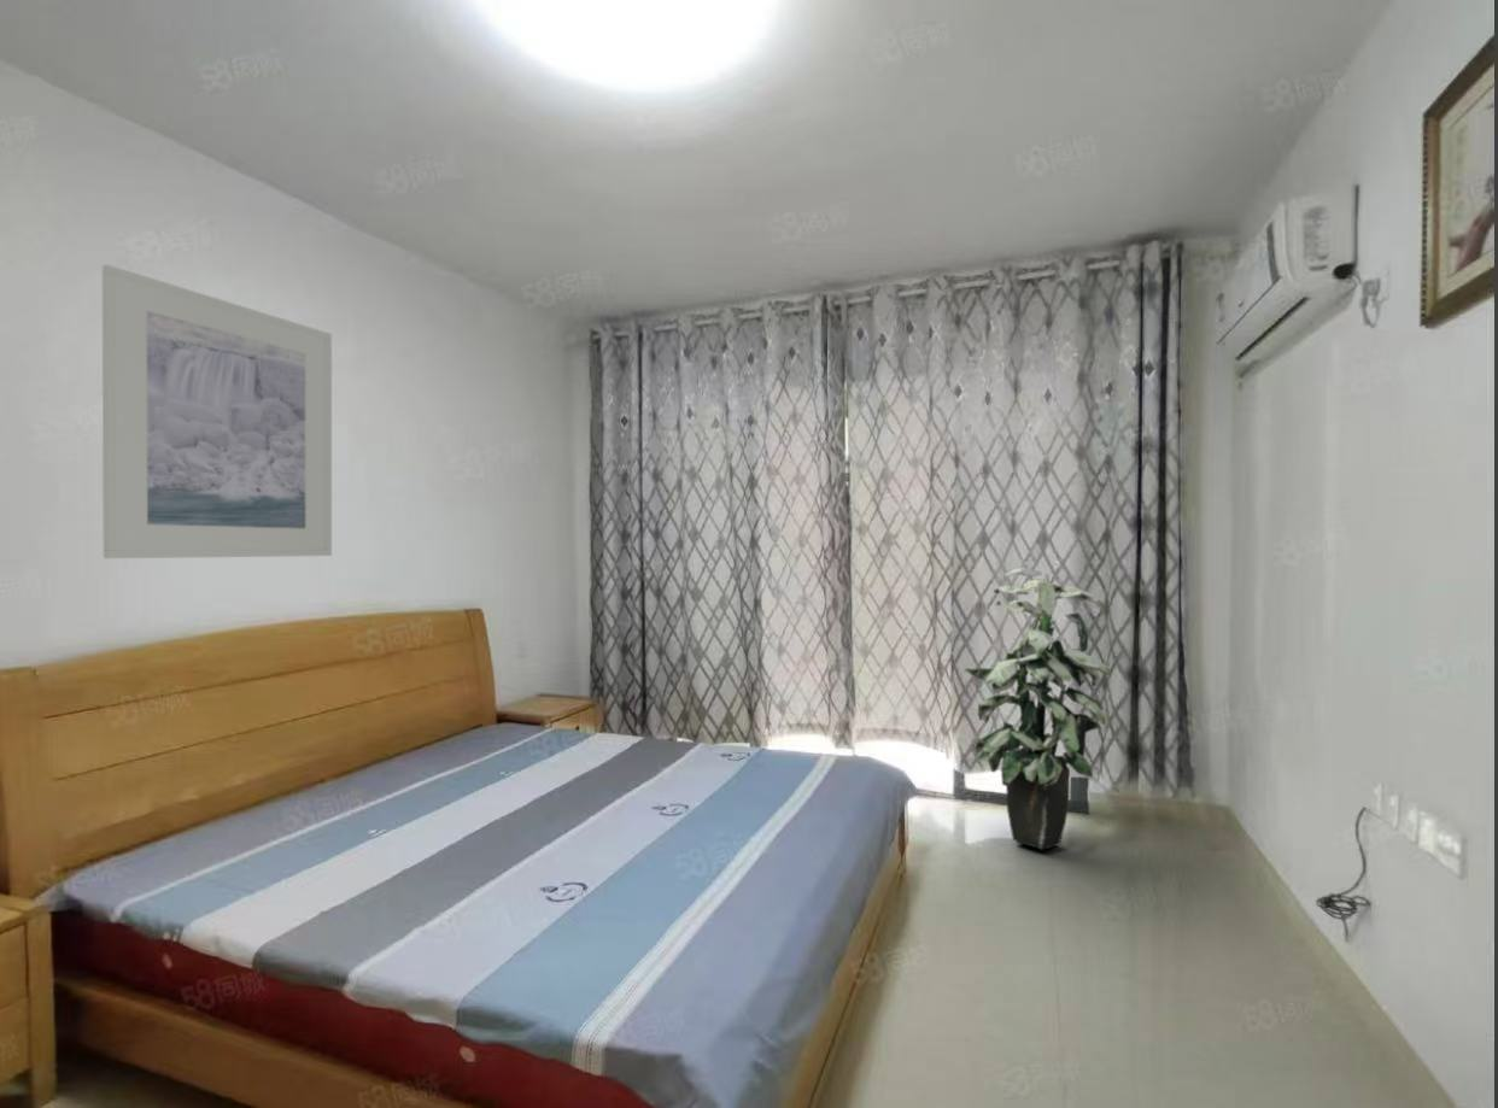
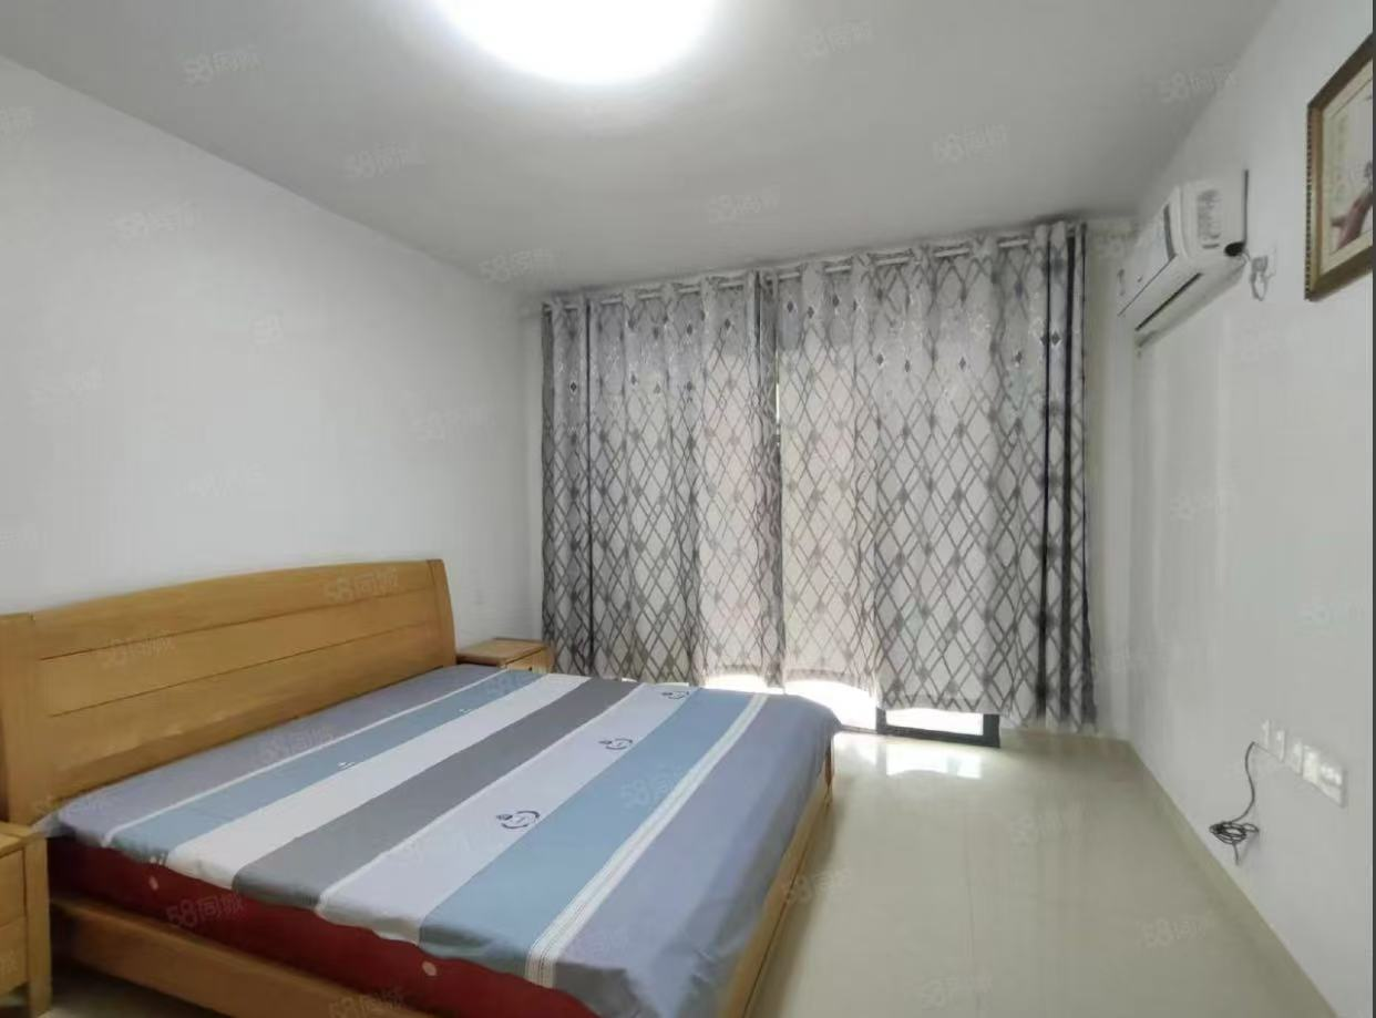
- indoor plant (1034, 703)
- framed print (233, 430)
